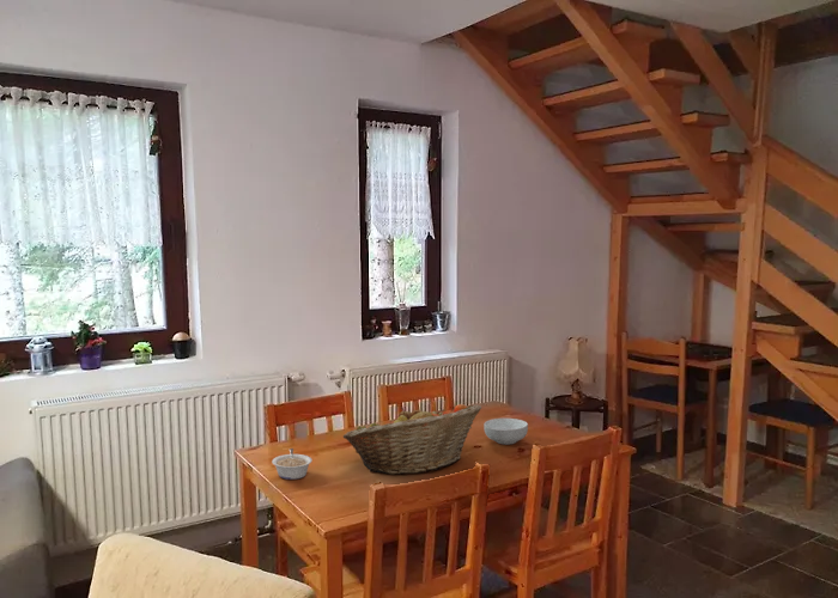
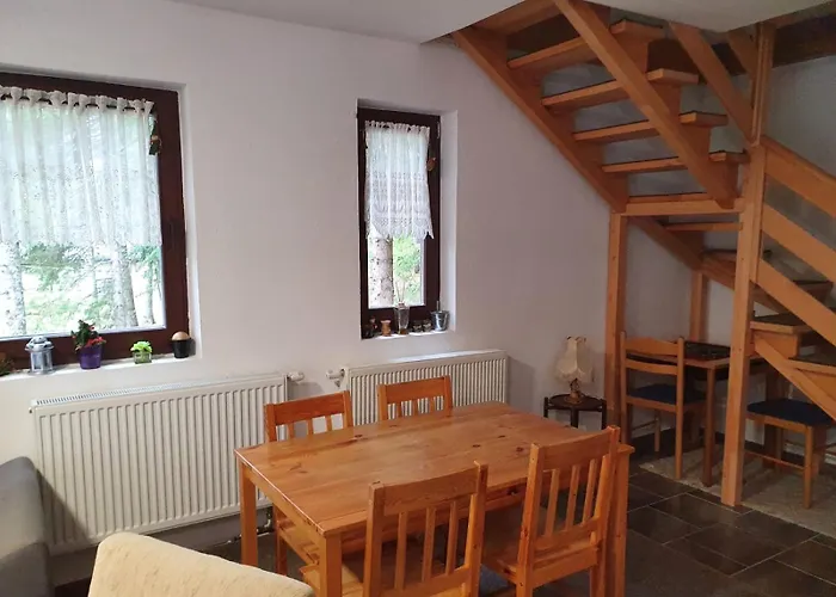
- cereal bowl (505, 432)
- legume (291, 465)
- fruit basket (414, 432)
